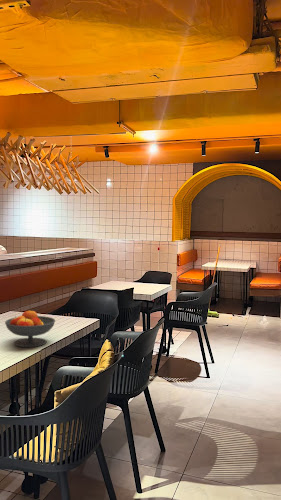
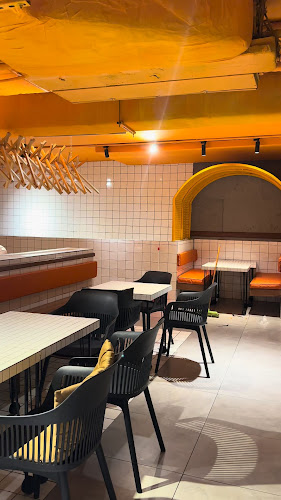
- fruit bowl (30, 328)
